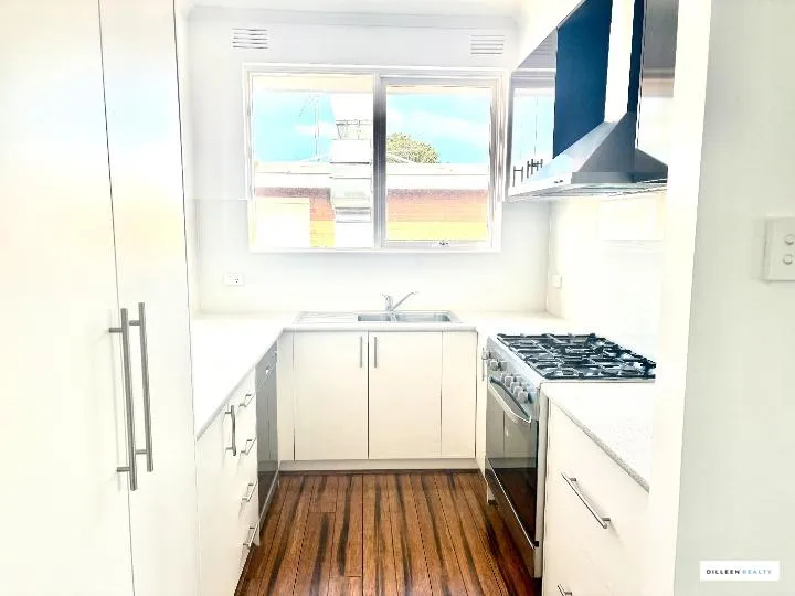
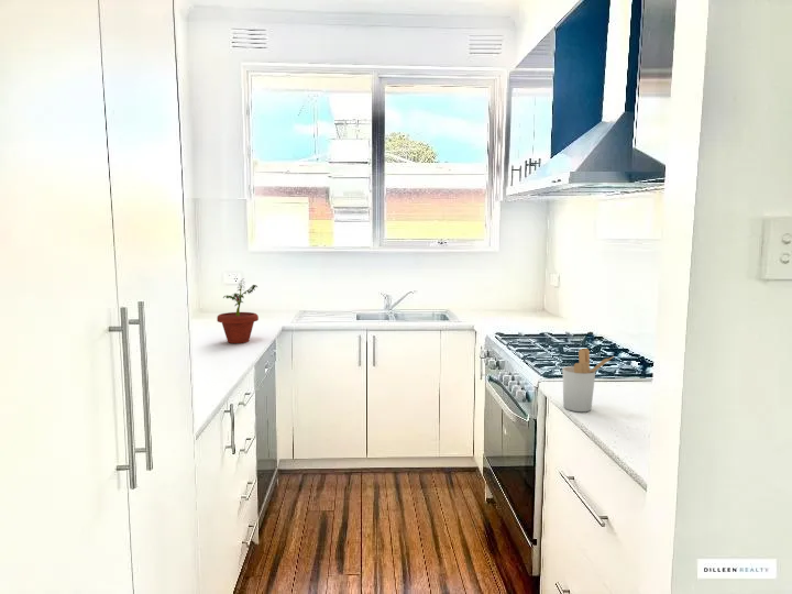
+ utensil holder (586, 381)
+ potted plant (238, 310)
